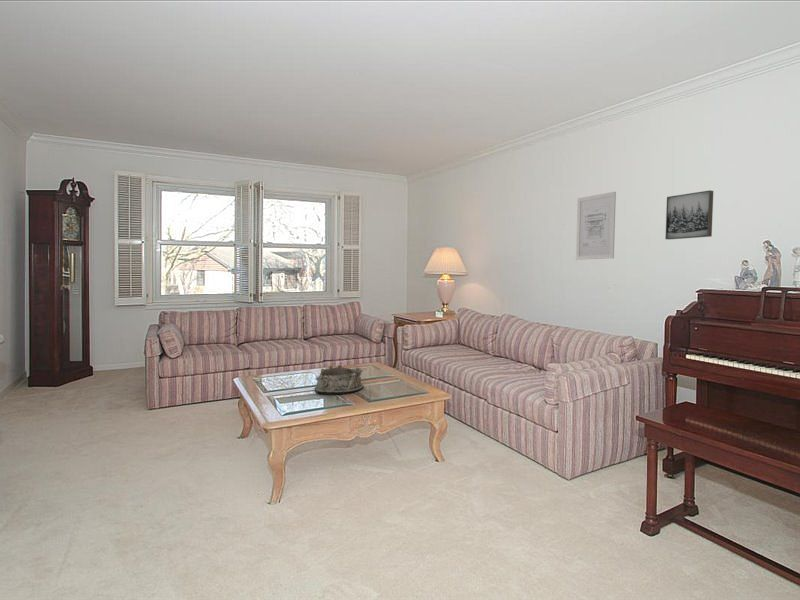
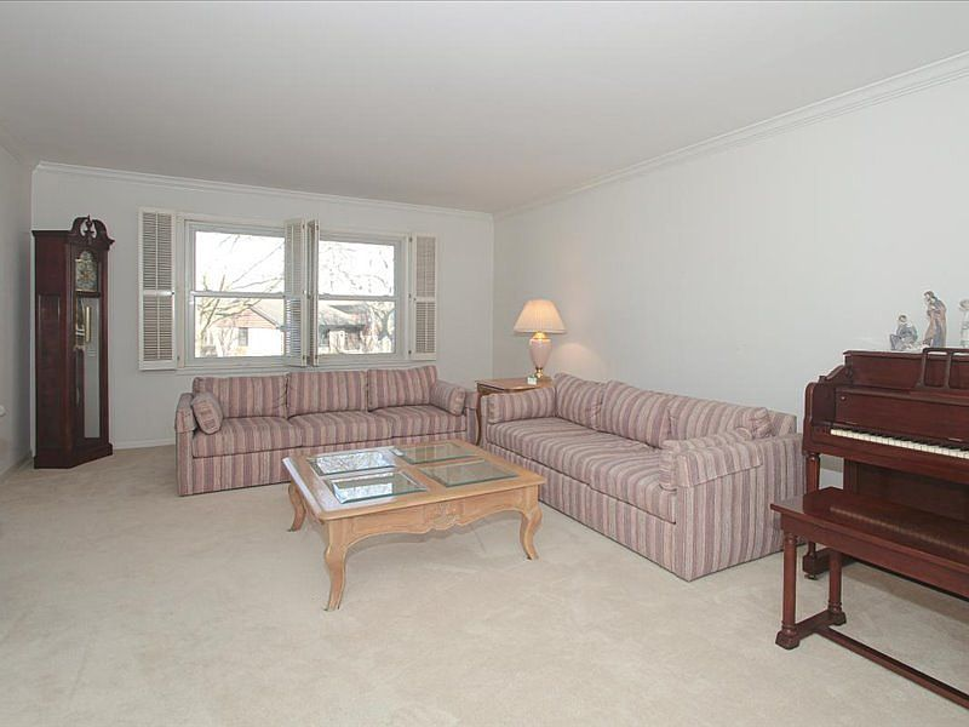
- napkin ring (339, 378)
- wall art (688, 216)
- wall art (595, 227)
